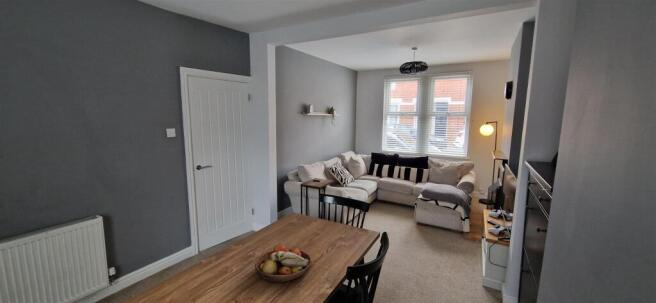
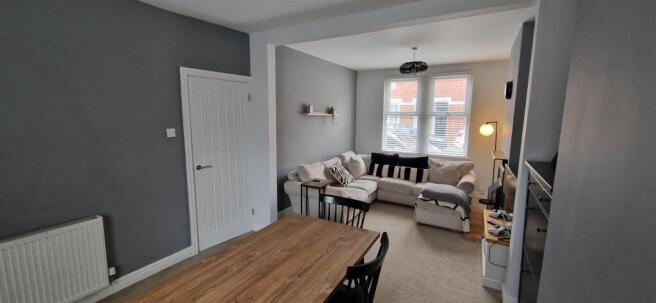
- fruit bowl (284, 259)
